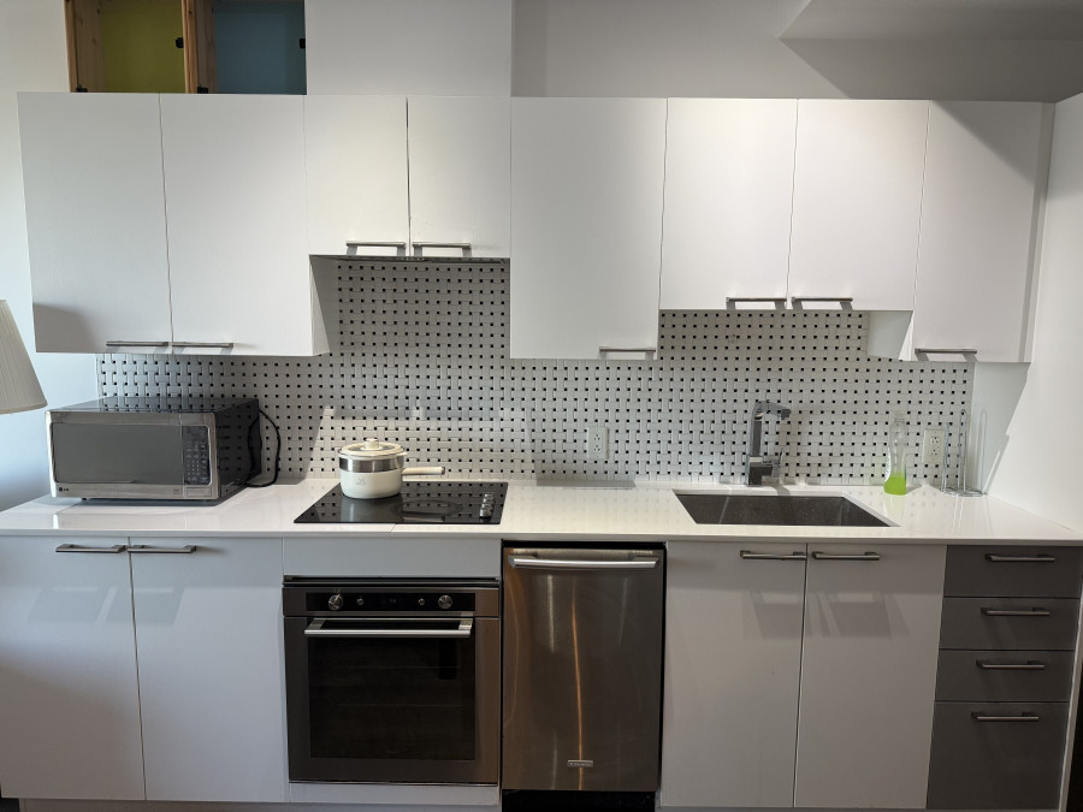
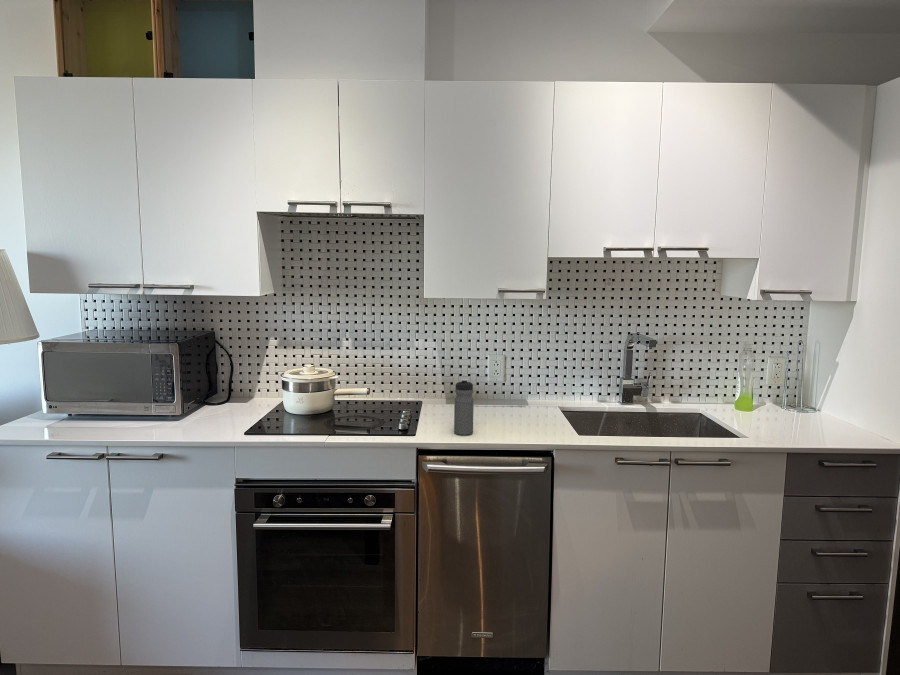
+ water bottle (463, 405)
